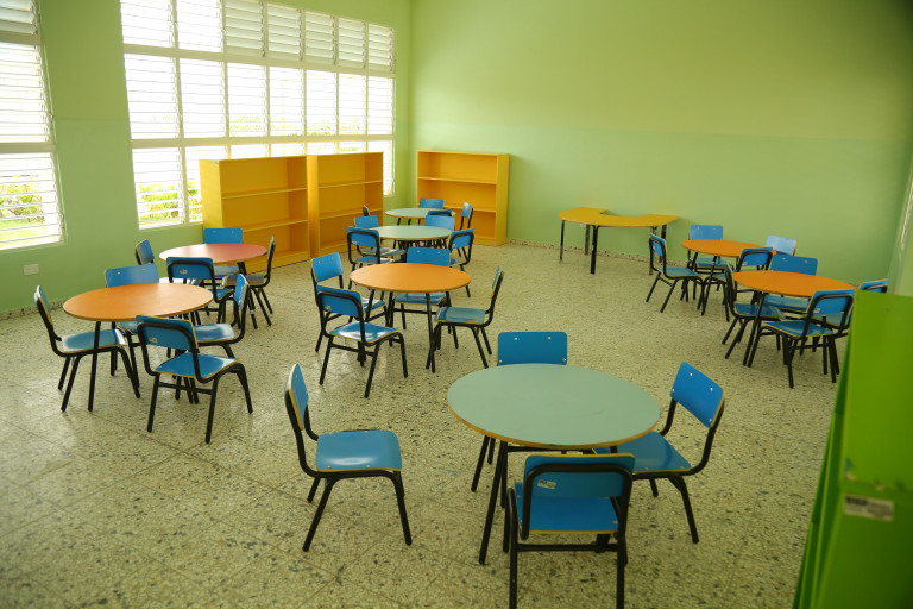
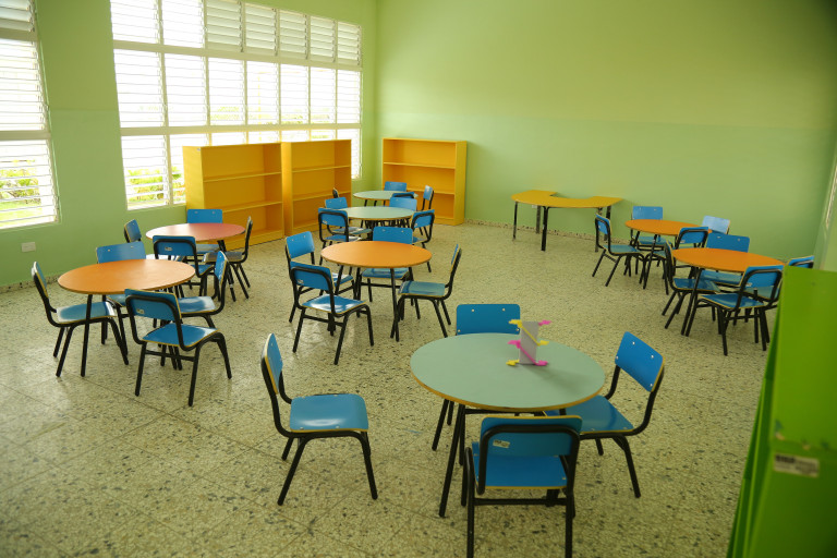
+ puzzle (529, 342)
